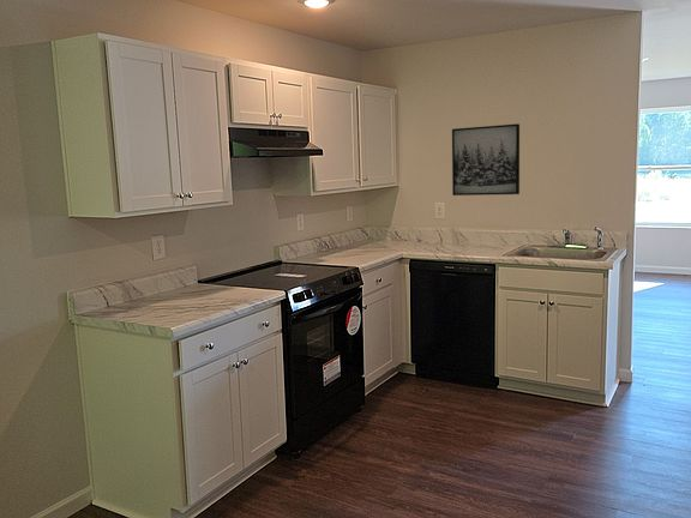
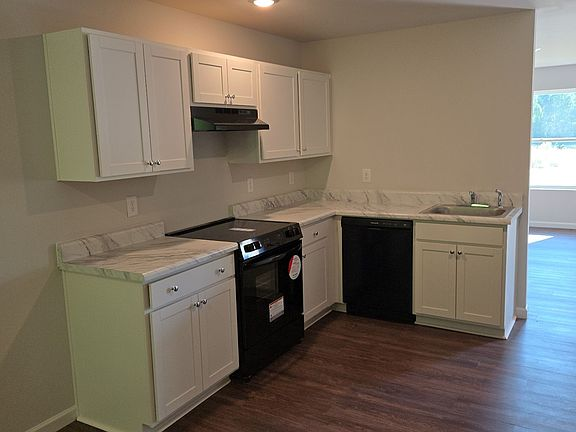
- wall art (485, 161)
